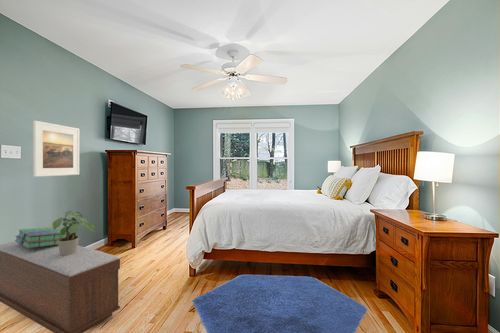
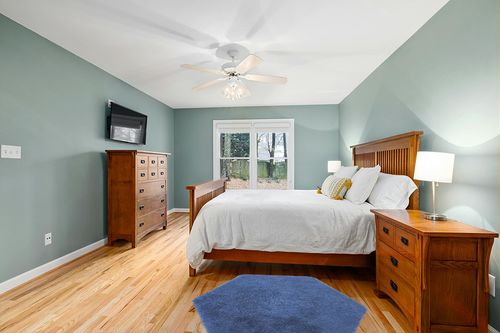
- potted plant (72, 232)
- bench (52, 277)
- stack of books (42, 238)
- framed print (58, 150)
